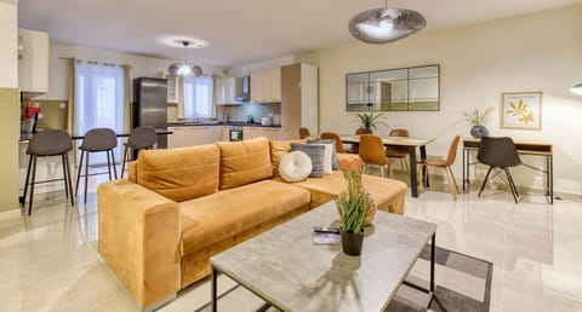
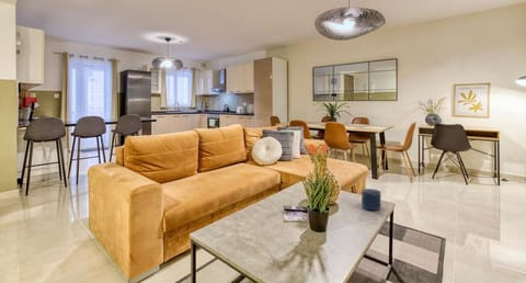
+ candle (370, 199)
